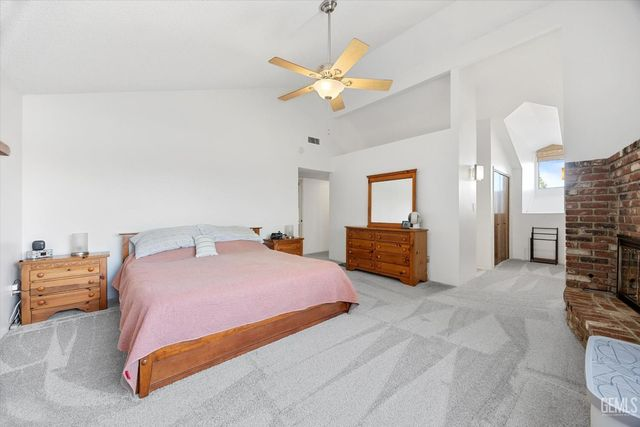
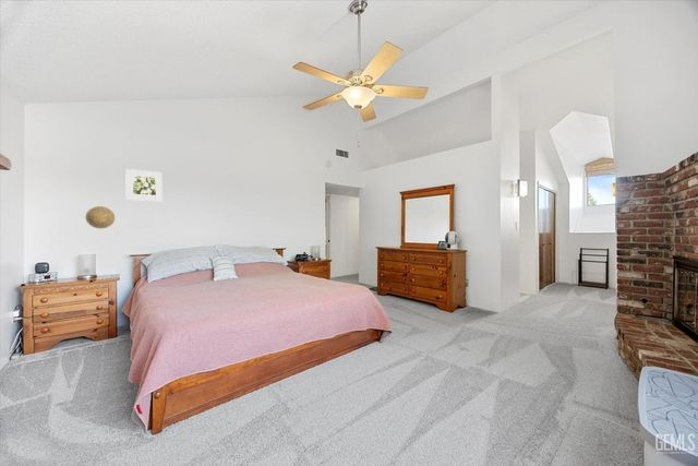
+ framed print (144, 186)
+ decorative plate (100, 217)
